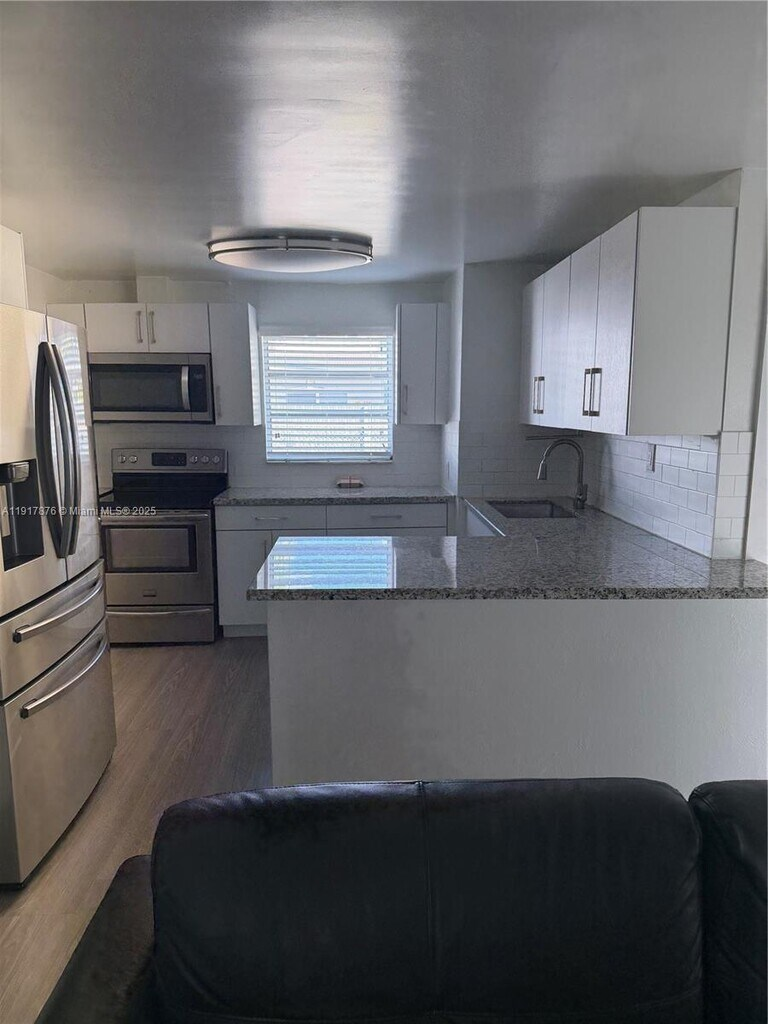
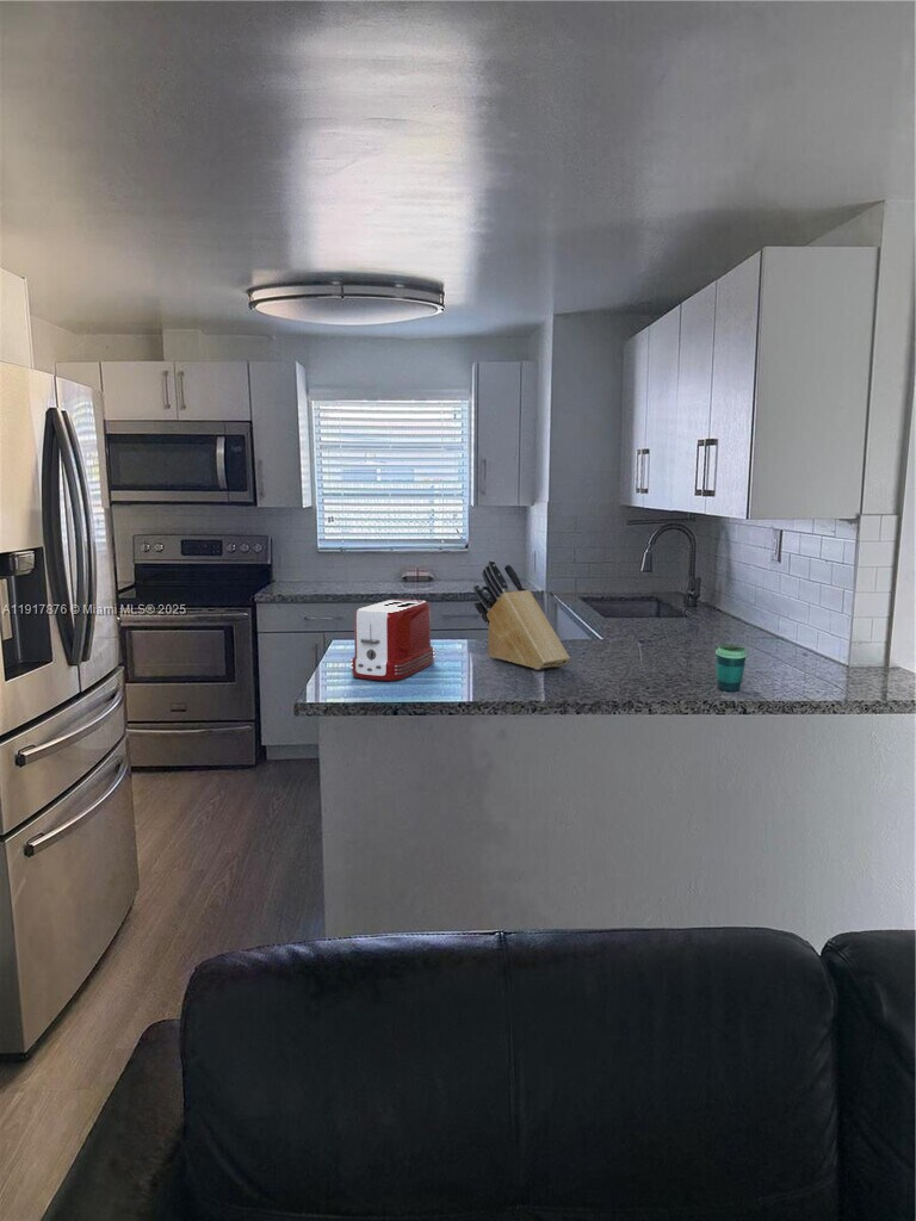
+ cup (730, 668)
+ knife block (518, 612)
+ toaster (394, 637)
